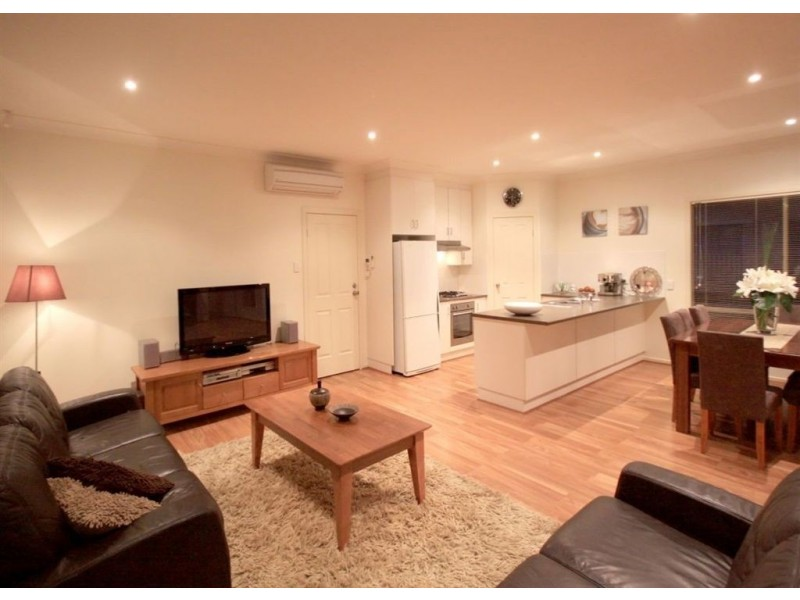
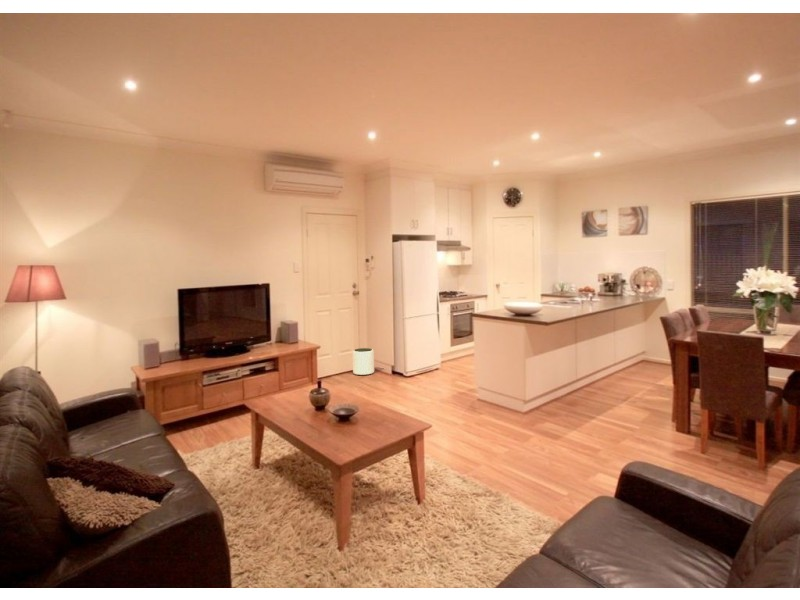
+ plant pot (363, 361)
